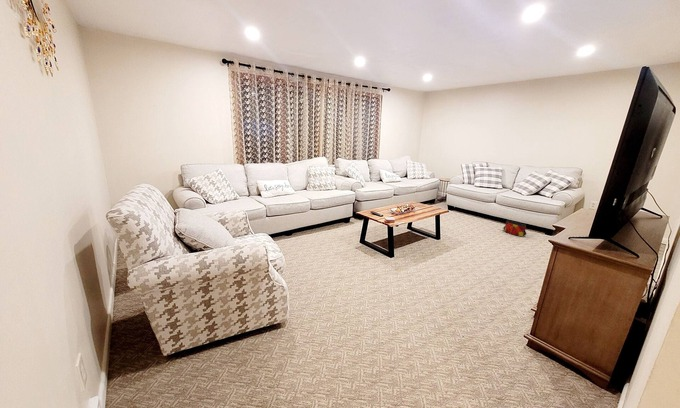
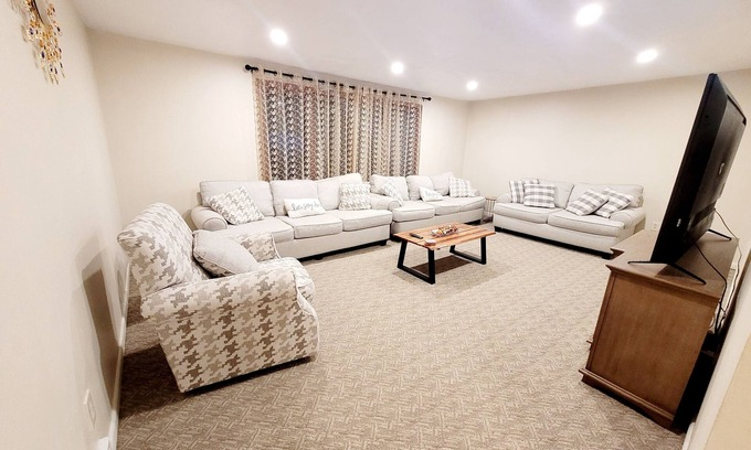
- bag (514, 227)
